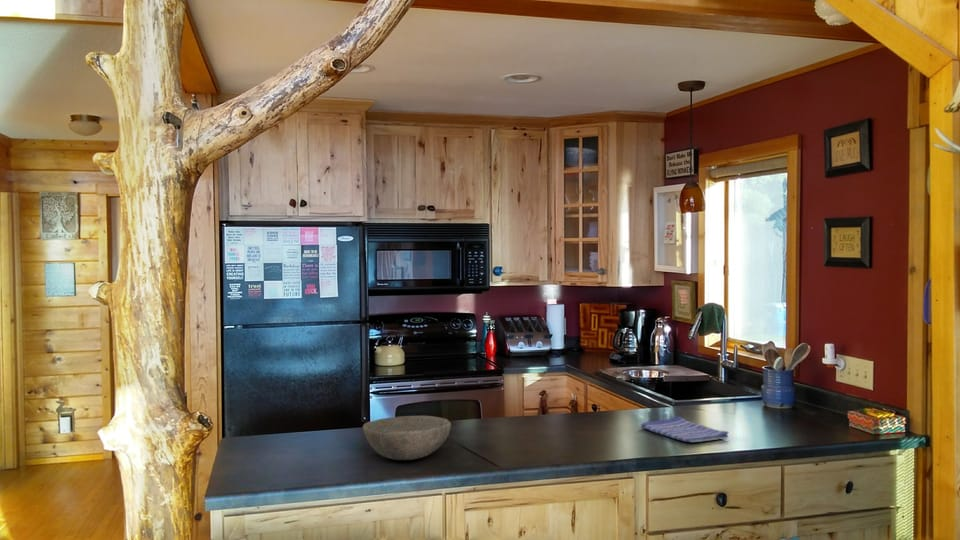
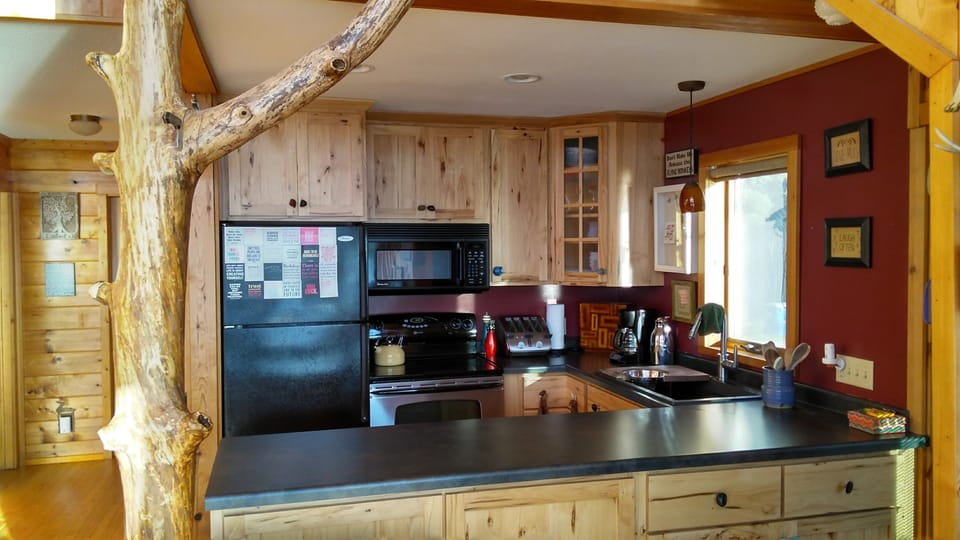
- dish towel (683, 429)
- bowl (407, 438)
